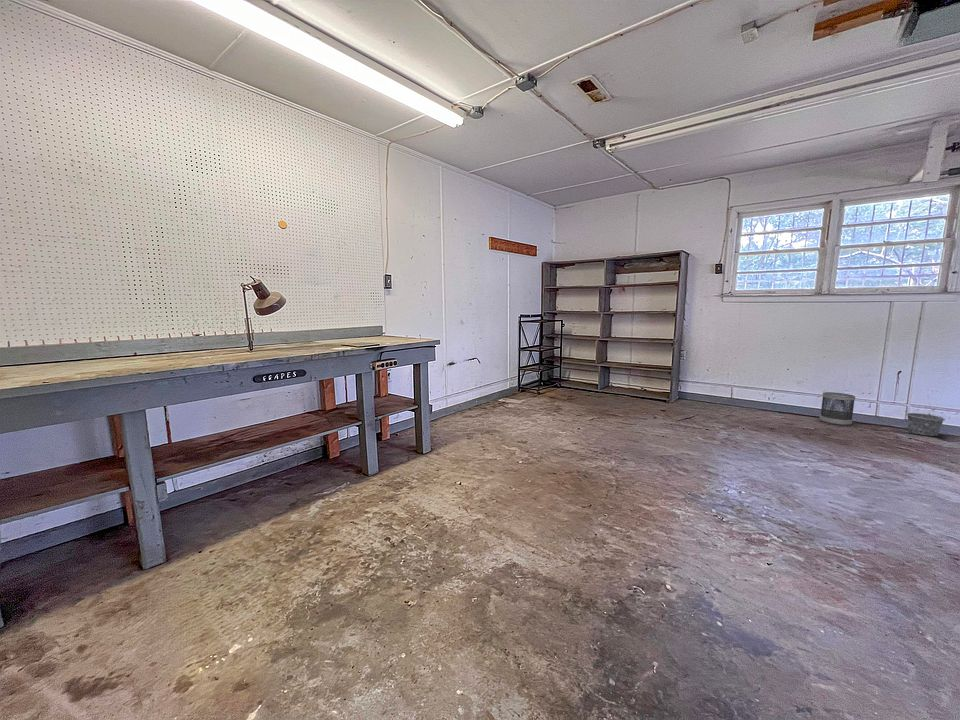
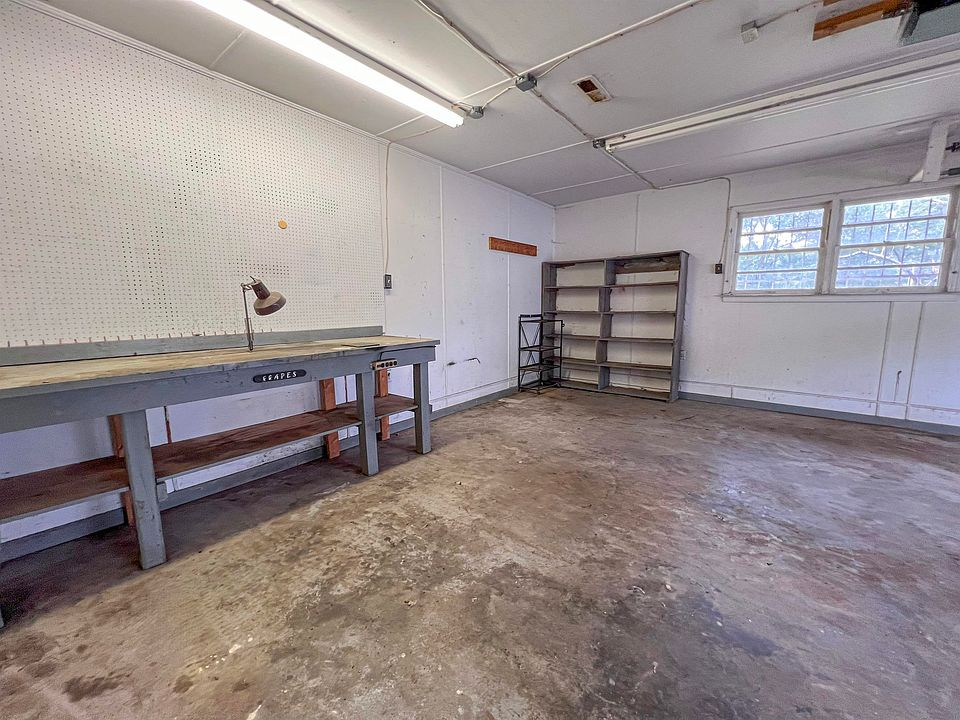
- bucket (925, 418)
- wastebasket (837, 407)
